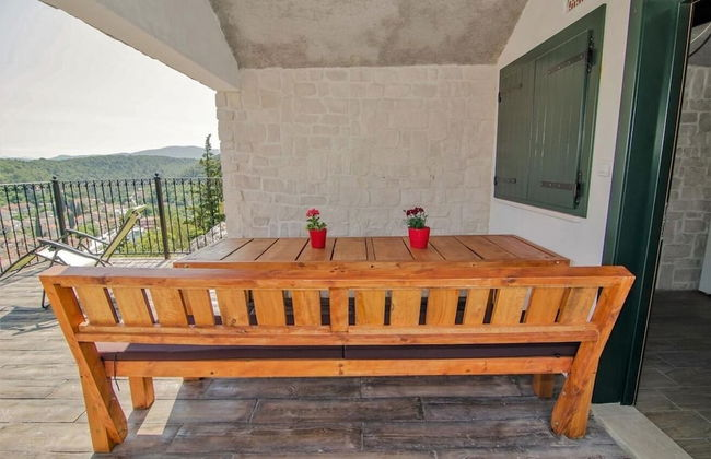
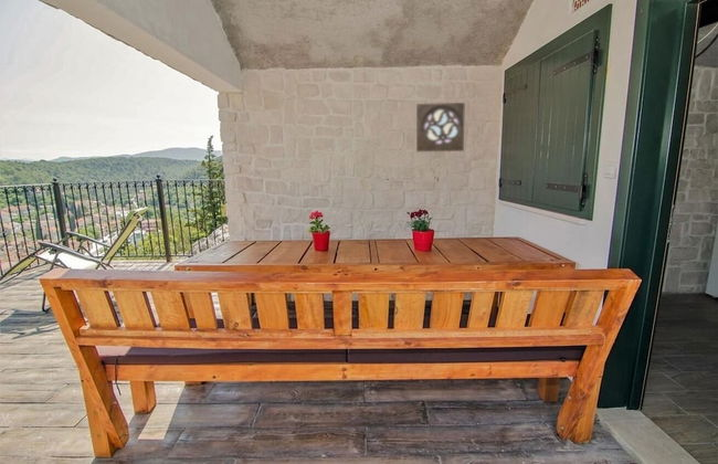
+ wall ornament (440, 127)
